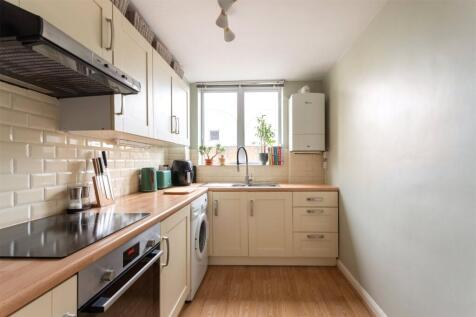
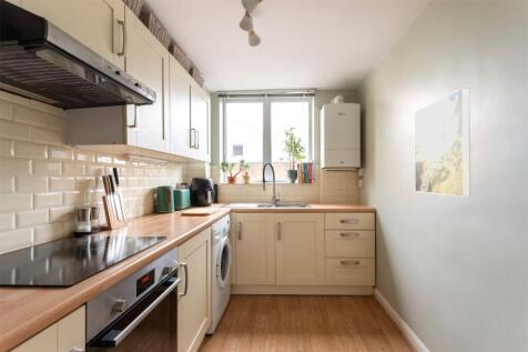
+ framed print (437, 148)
